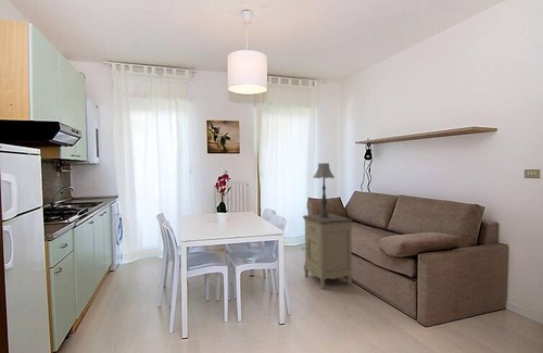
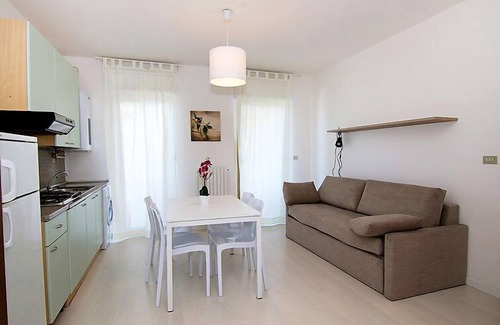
- nightstand (324, 249)
- table lamp (324, 190)
